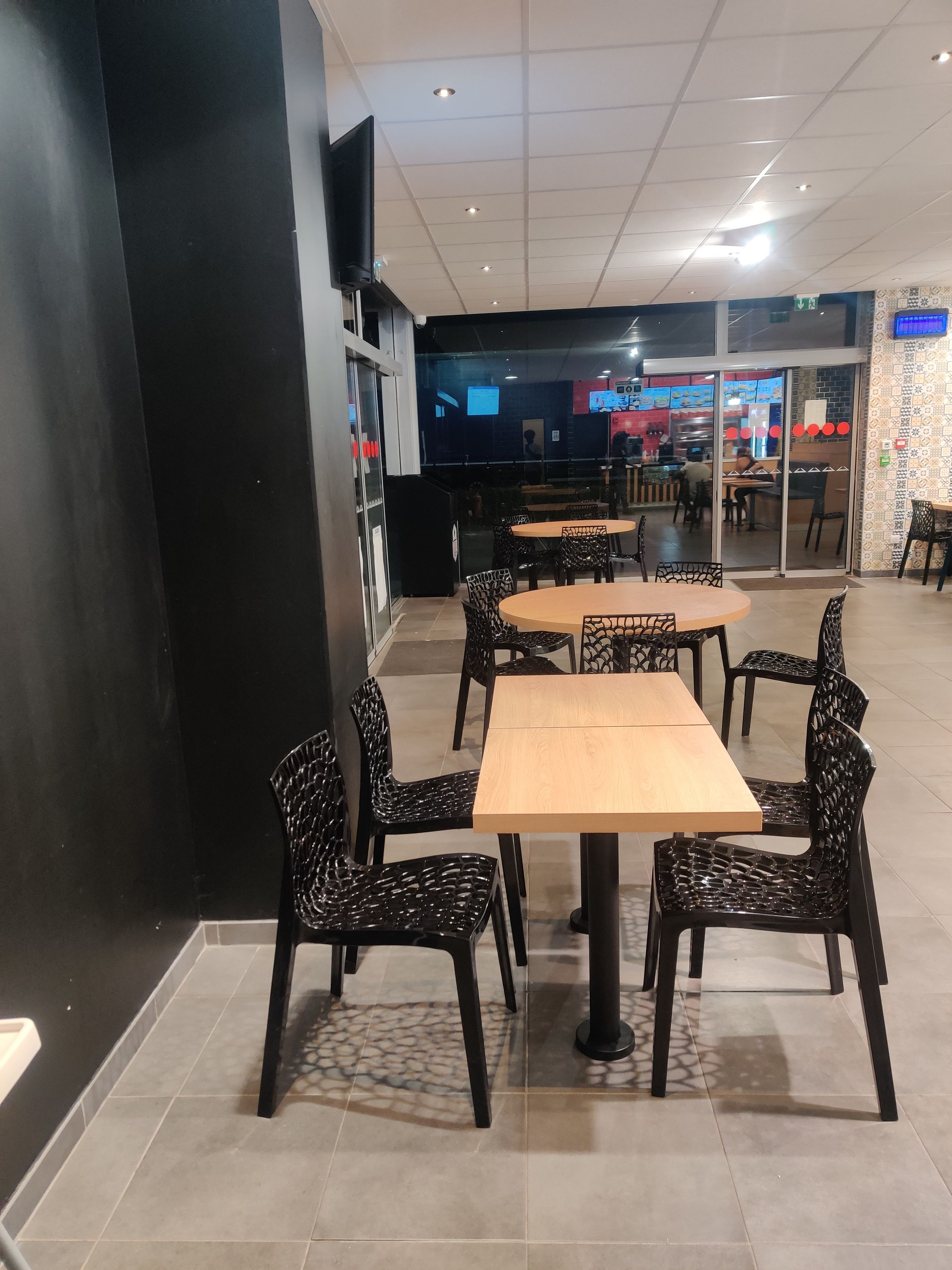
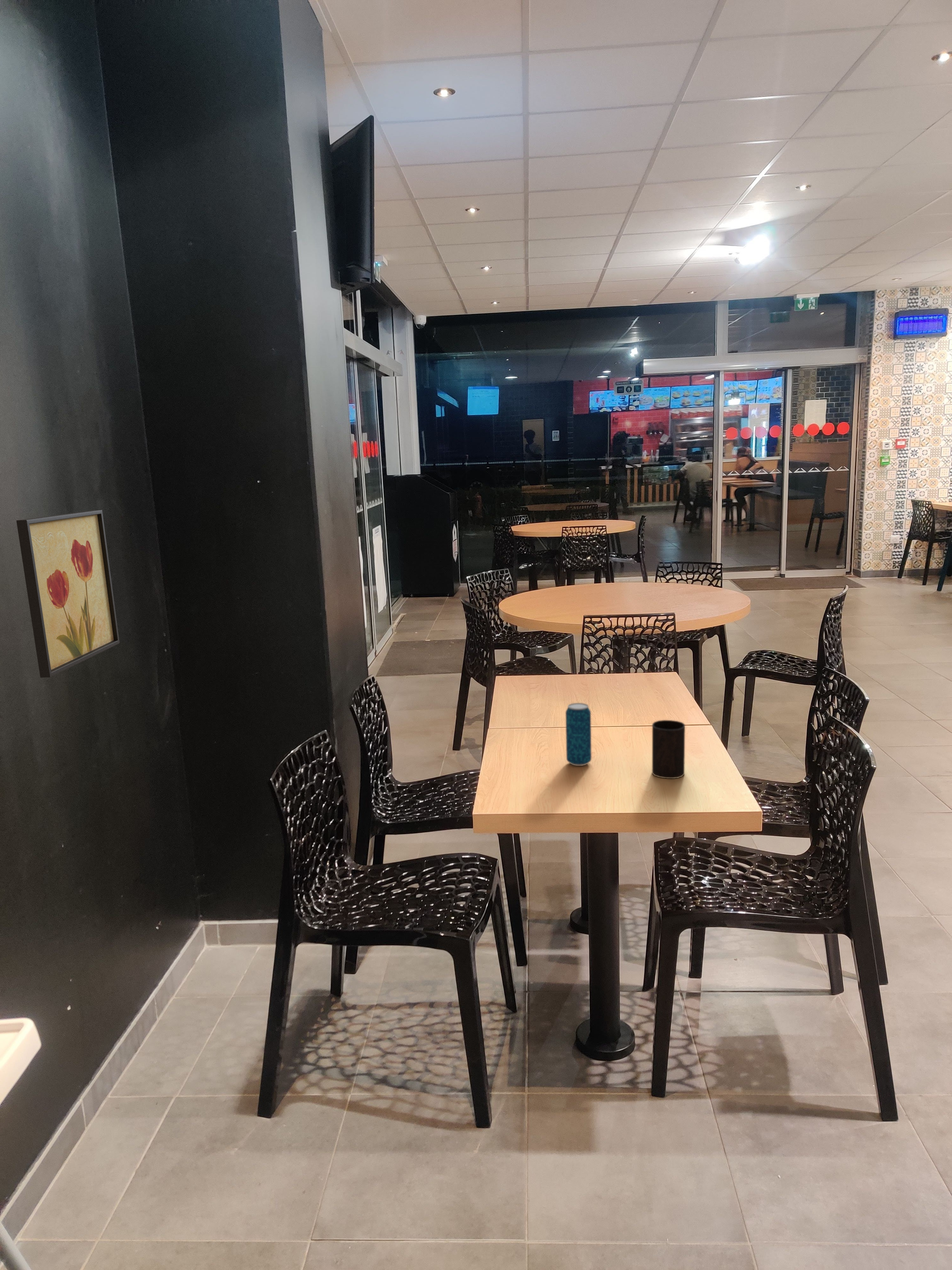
+ beverage can (578, 734)
+ wall art (70, 588)
+ cup (668, 749)
